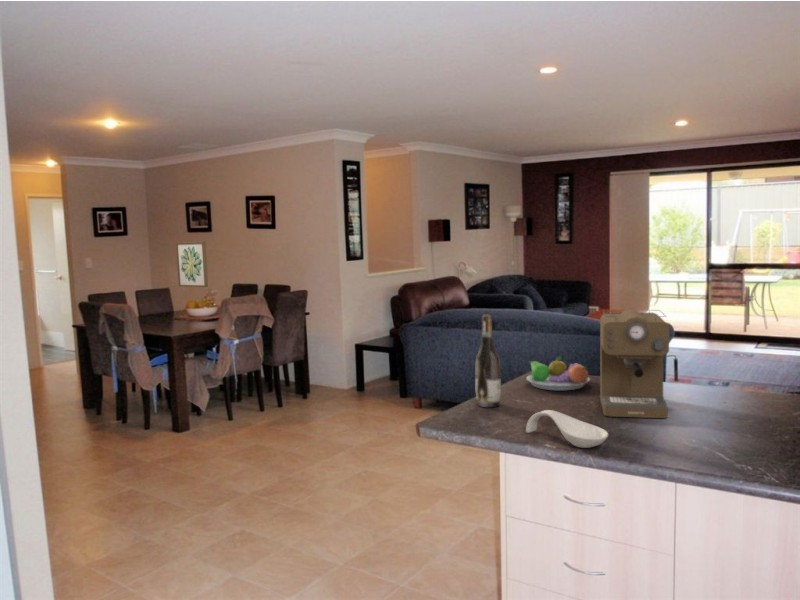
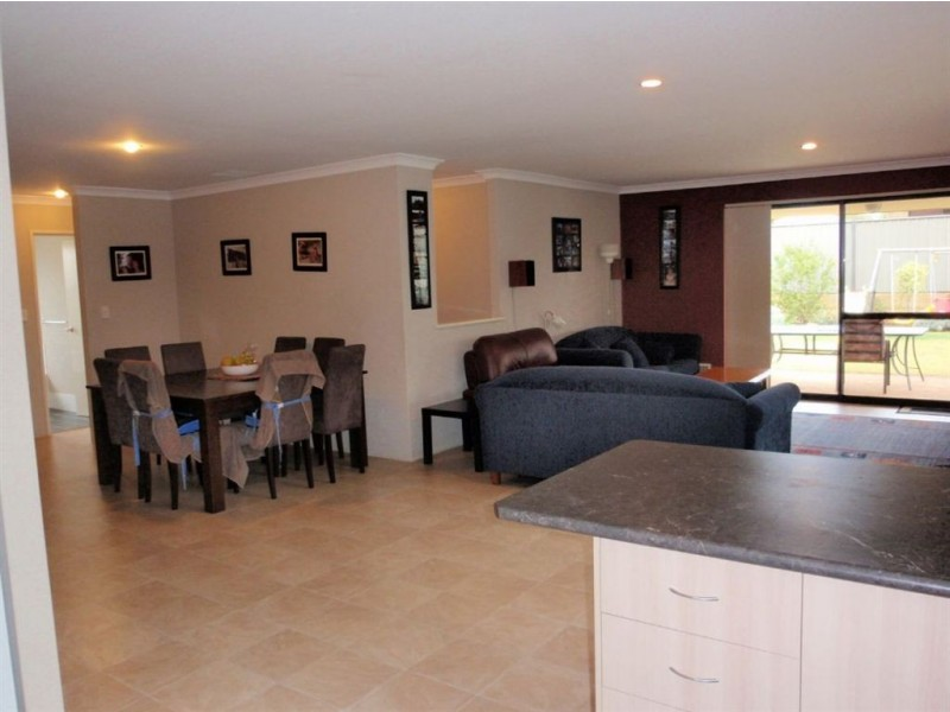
- wine bottle (487, 360)
- wall art (191, 264)
- spoon rest (565, 427)
- coffee maker (638, 361)
- fruit bowl (556, 371)
